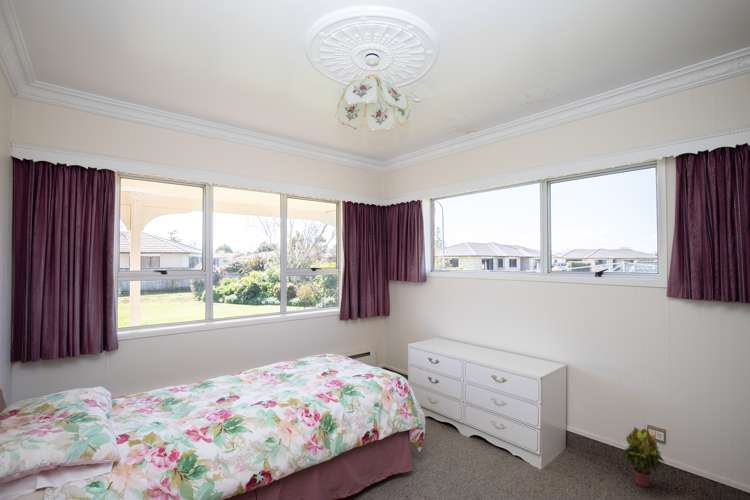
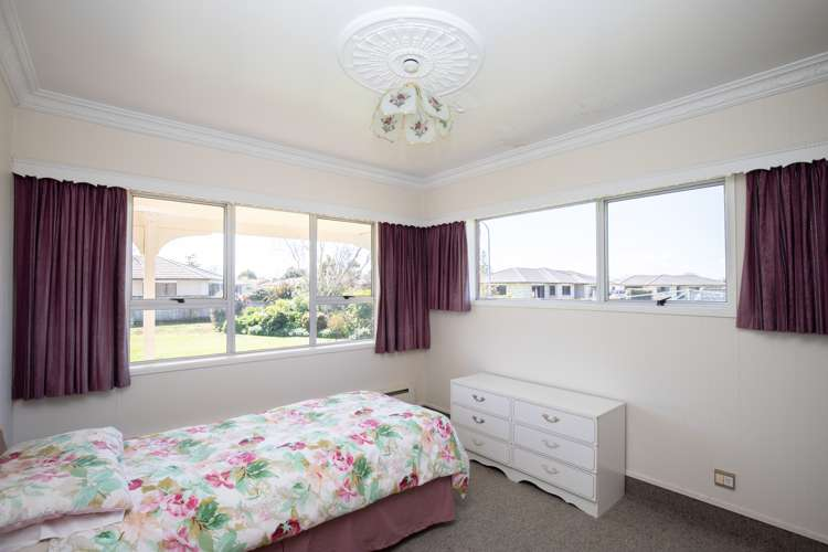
- potted plant (643, 456)
